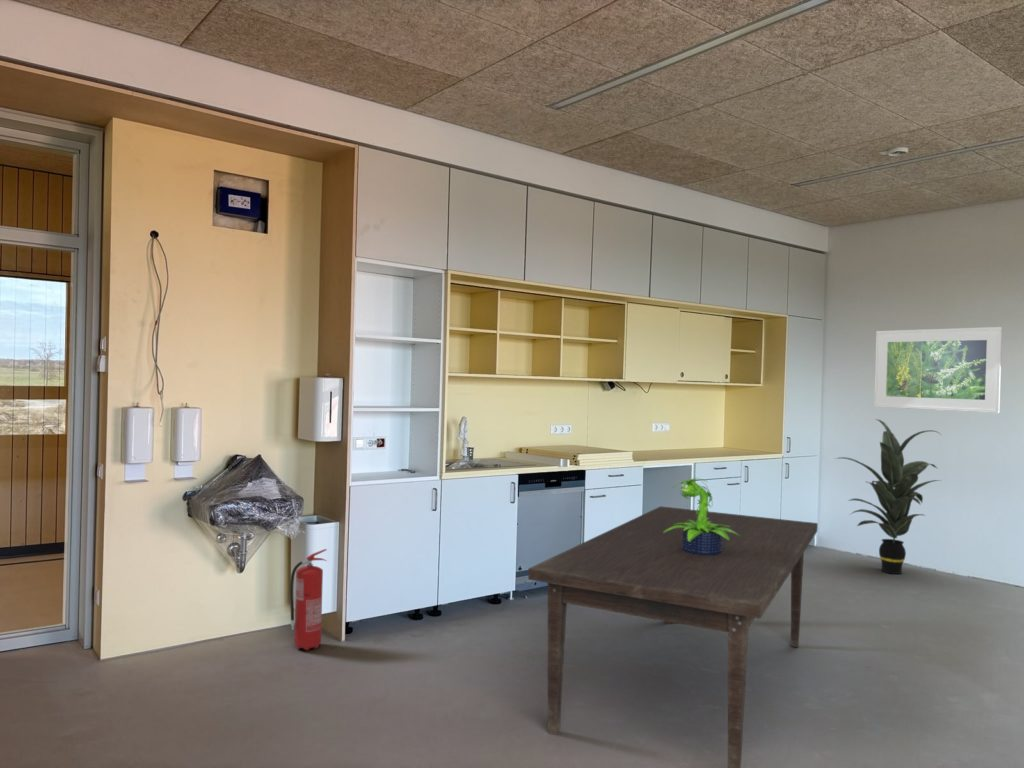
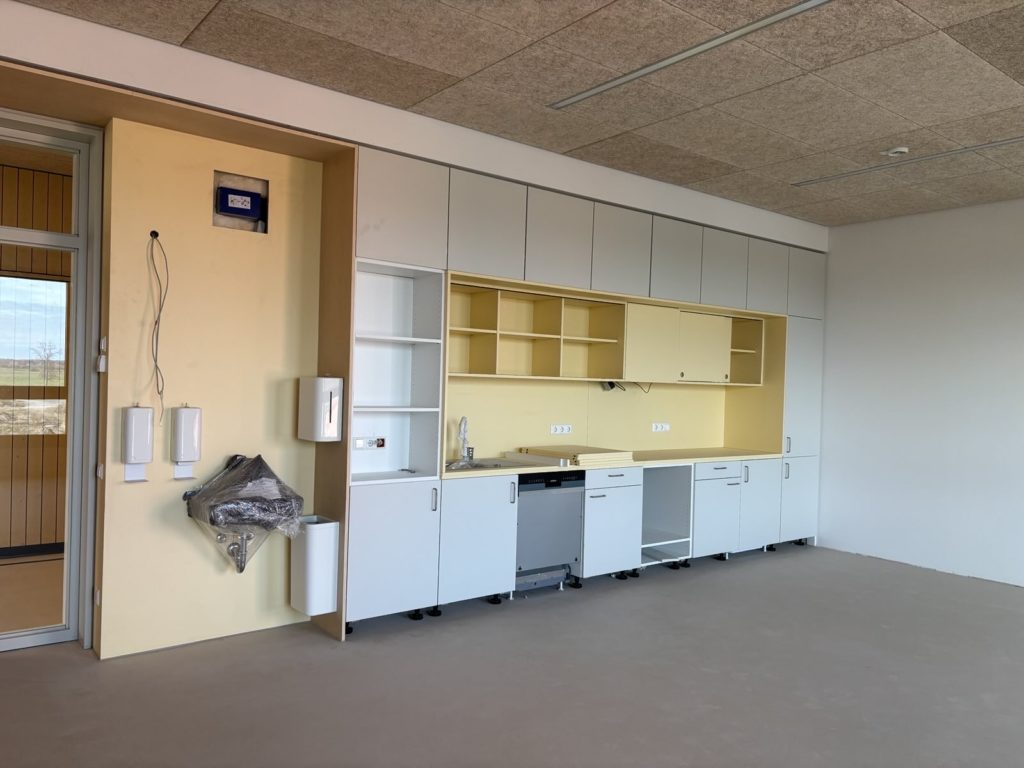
- indoor plant (890, 495)
- potted plant (702, 513)
- fire extinguisher (308, 599)
- dining table (694, 612)
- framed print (934, 369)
